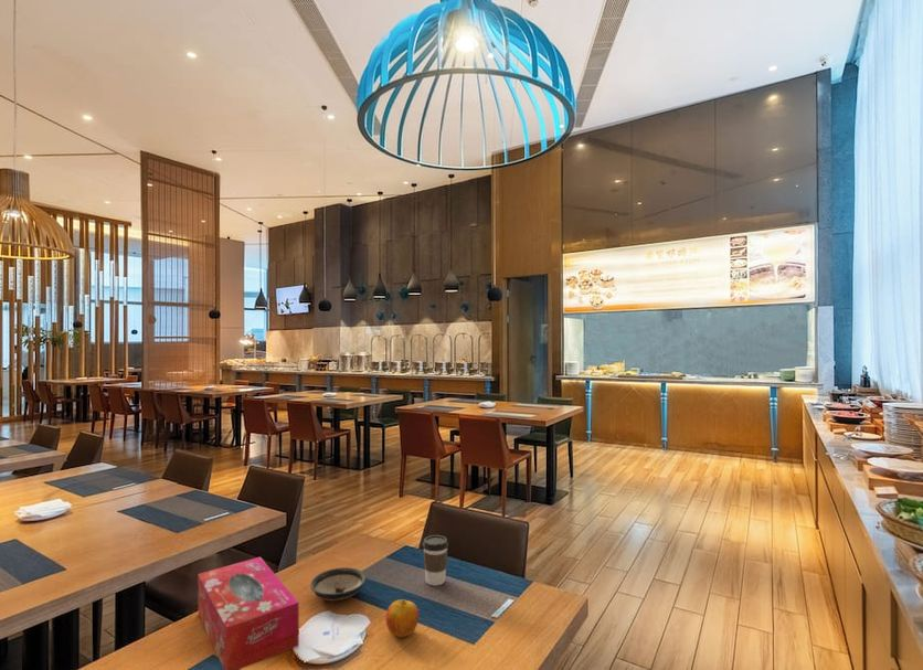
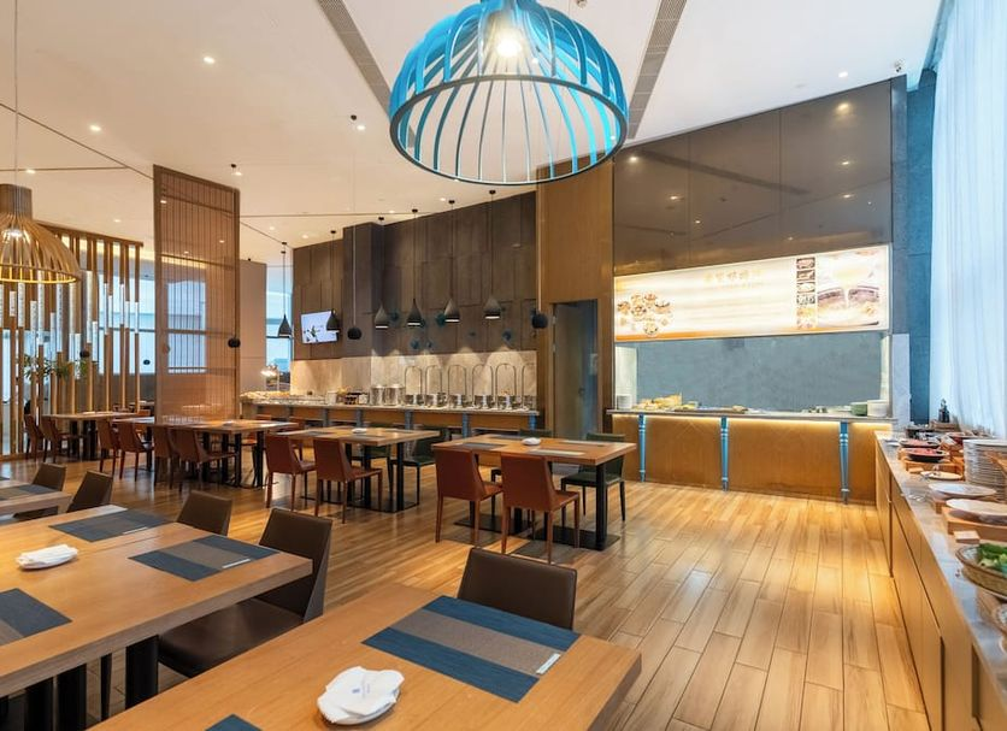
- tissue box (245, 607)
- saucer (338, 586)
- apple (402, 614)
- coffee cup (435, 560)
